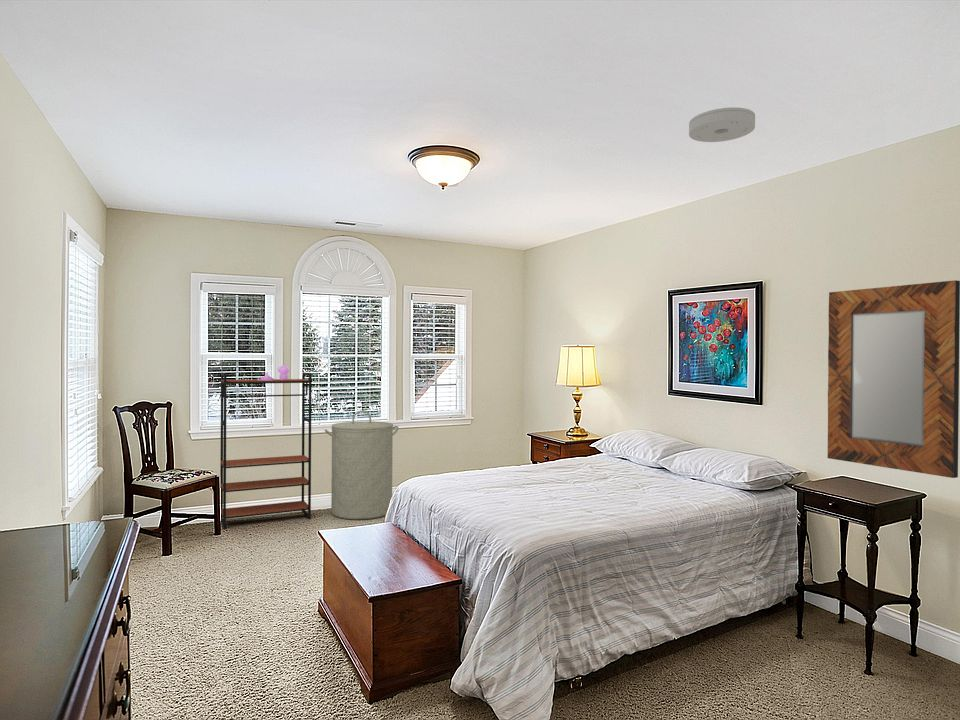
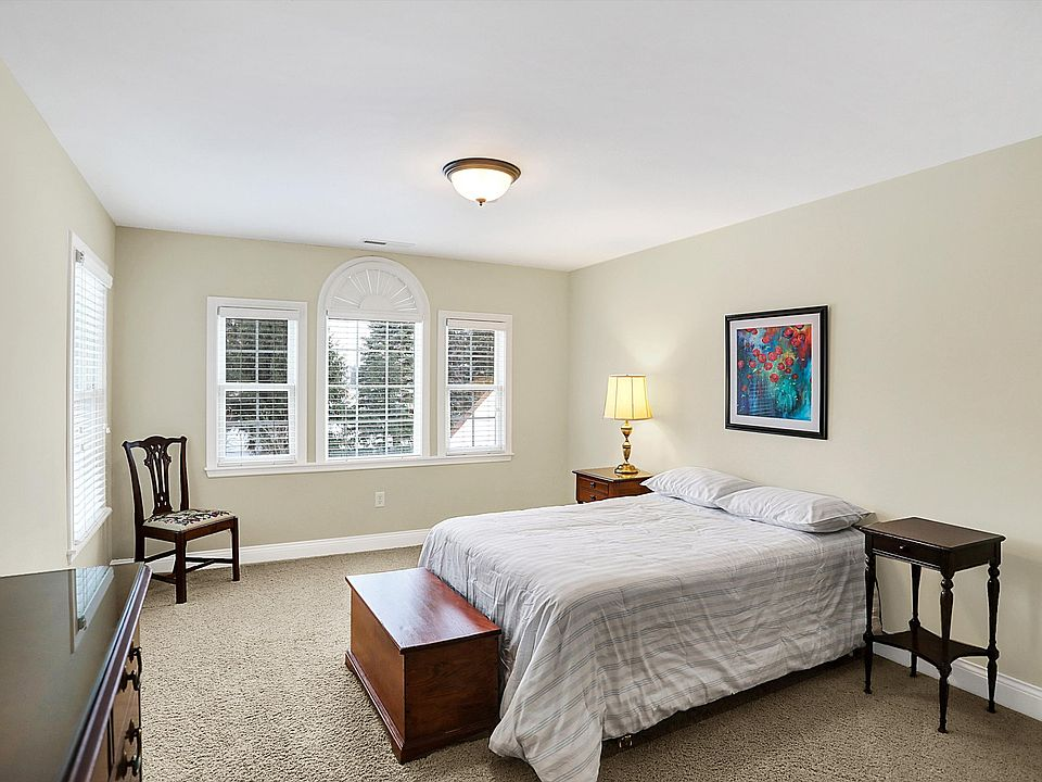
- laundry hamper (362, 461)
- home mirror (887, 377)
- bookshelf (268, 457)
- smoke detector (721, 125)
- decorative vase (278, 371)
